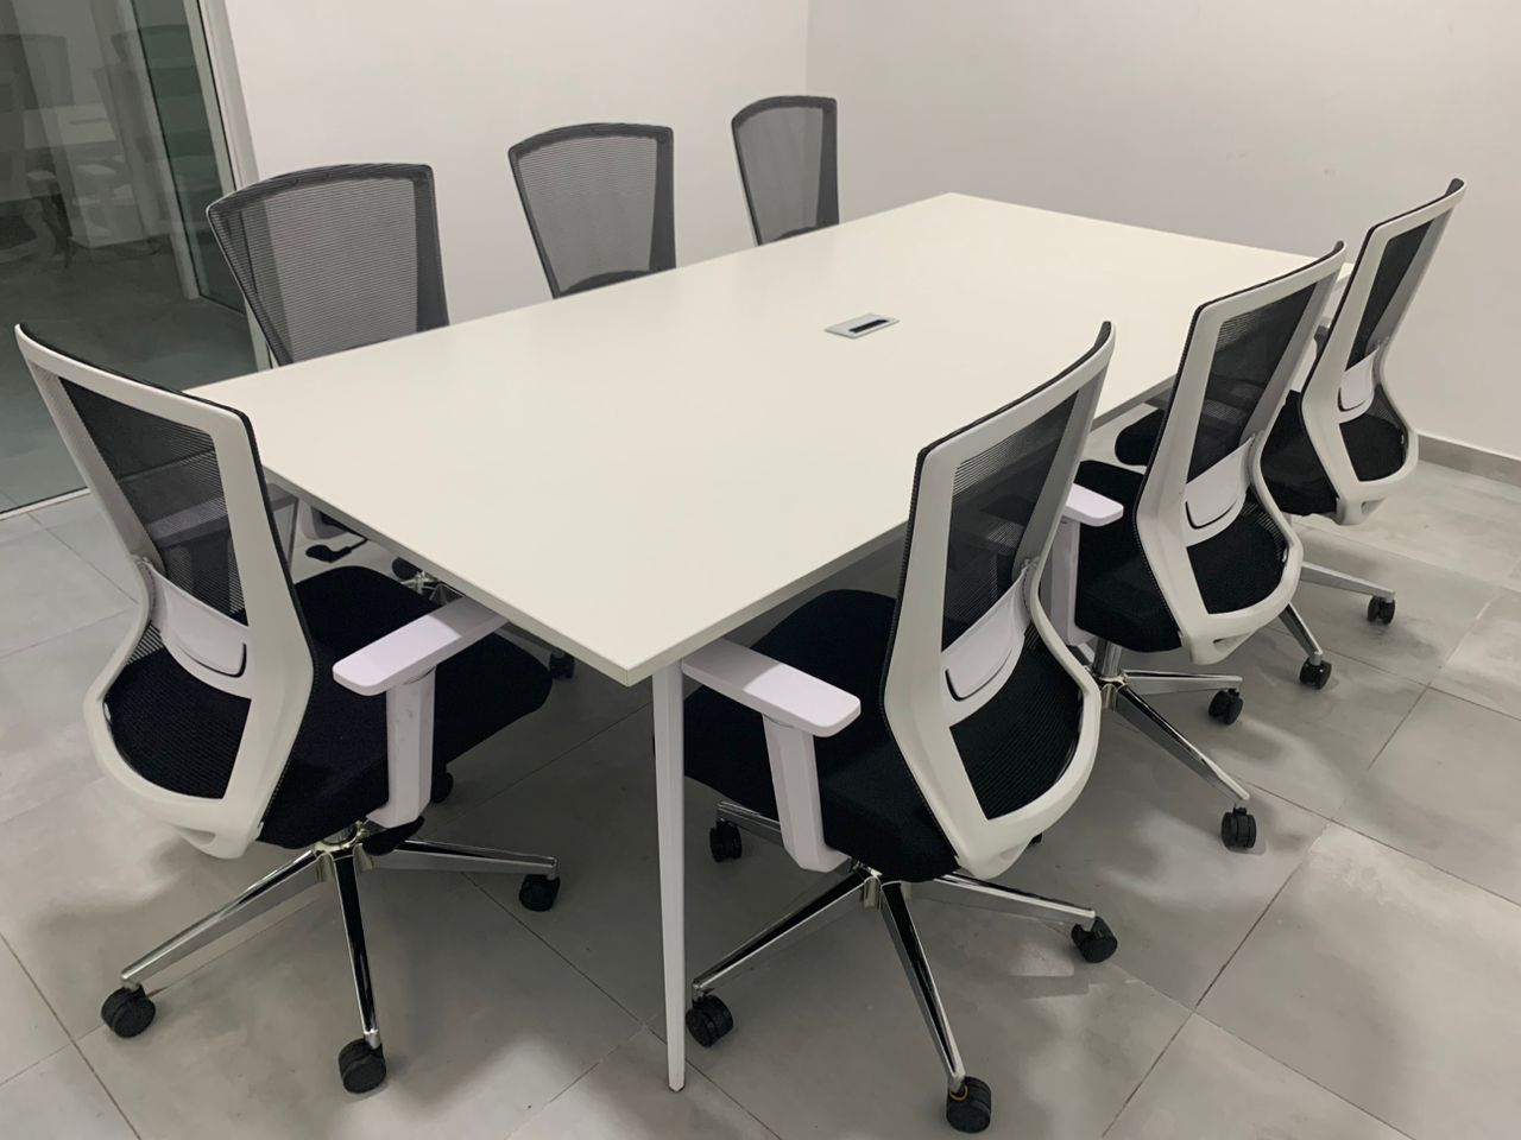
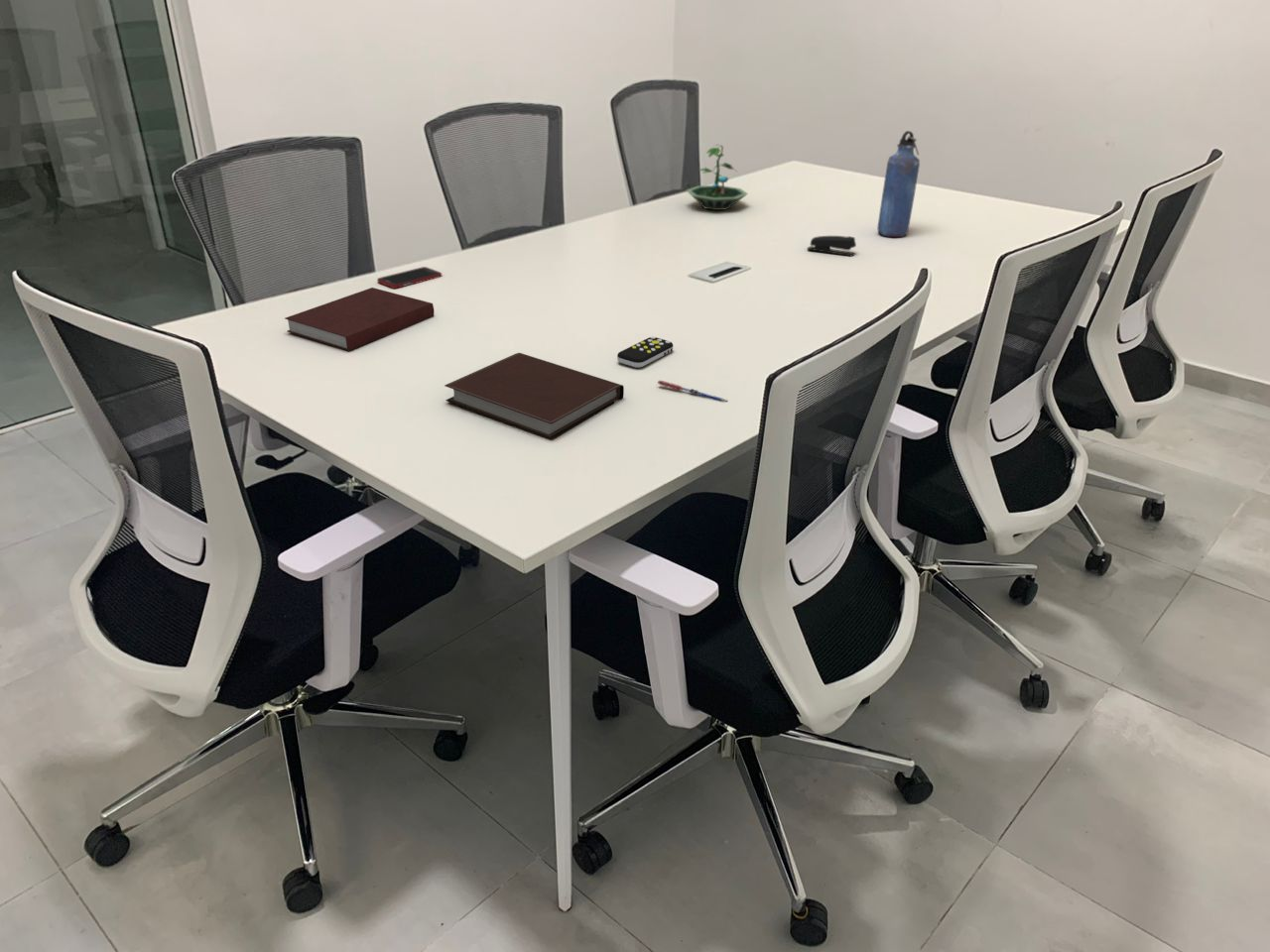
+ water bottle (900, 183)
+ remote control (645, 351)
+ notebook (535, 392)
+ notebook (361, 316)
+ stapler (831, 243)
+ cell phone (410, 278)
+ pen (692, 391)
+ terrarium (718, 158)
